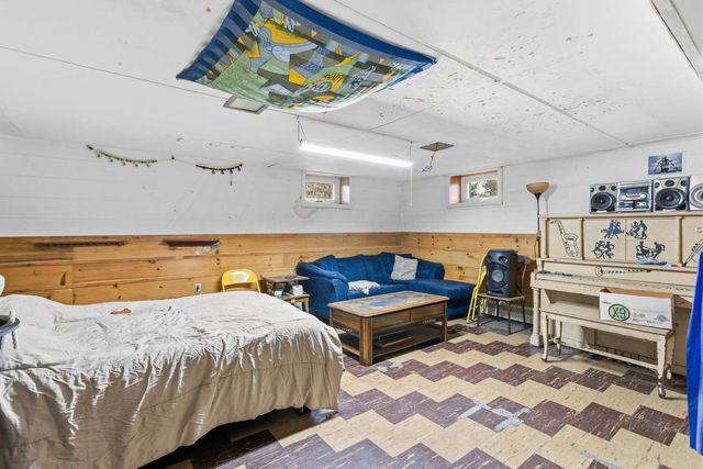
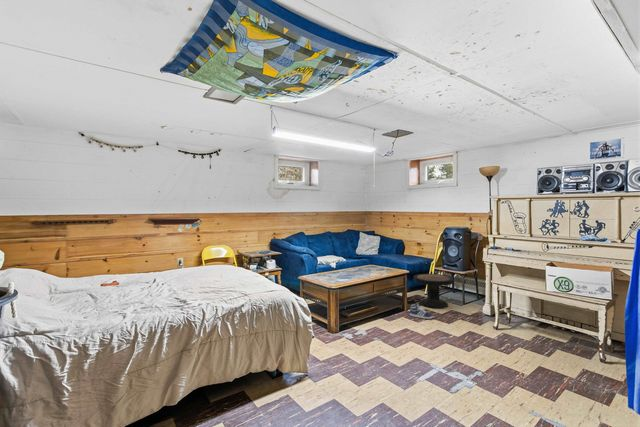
+ side table (433, 290)
+ sneaker (421, 310)
